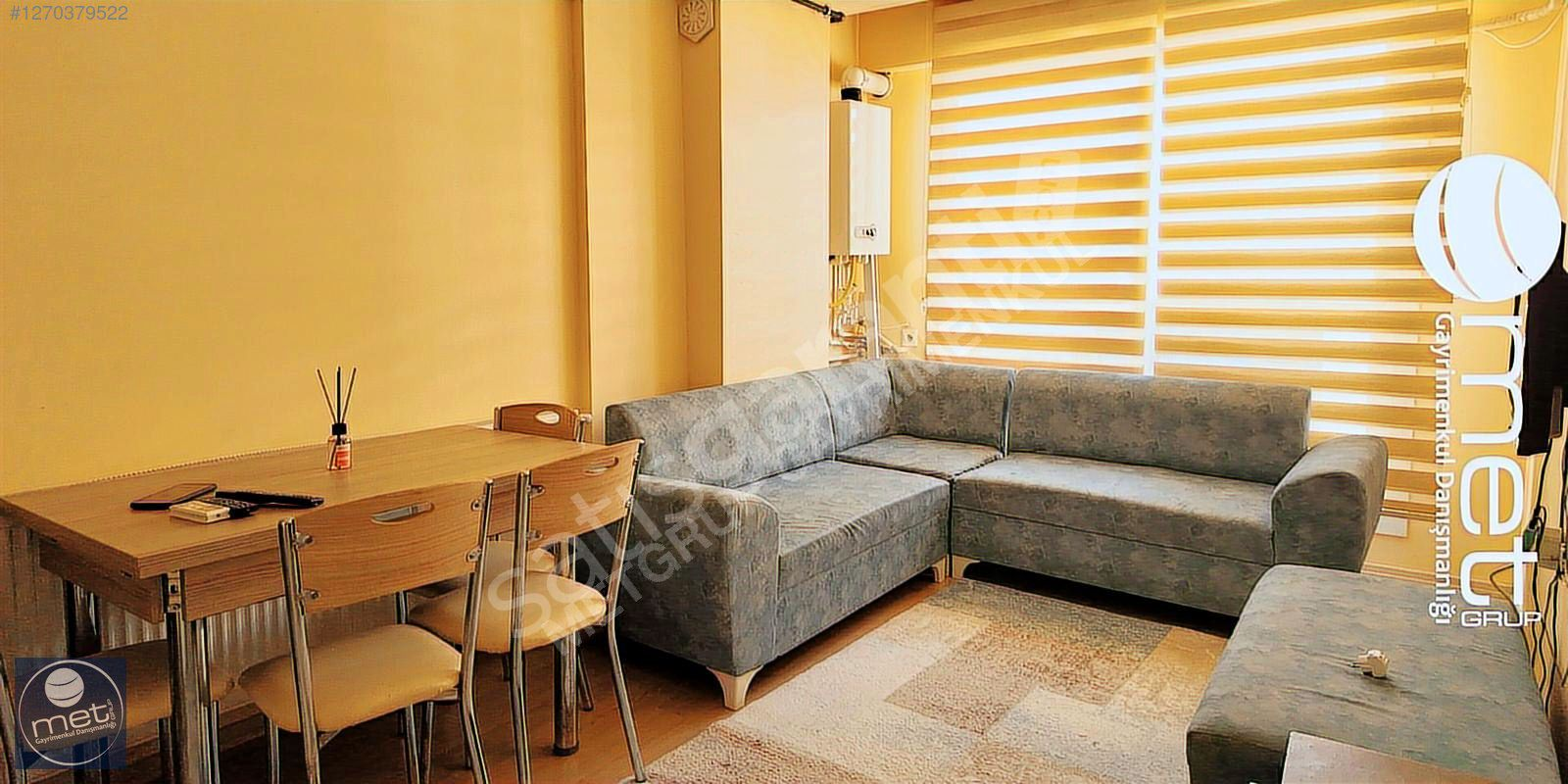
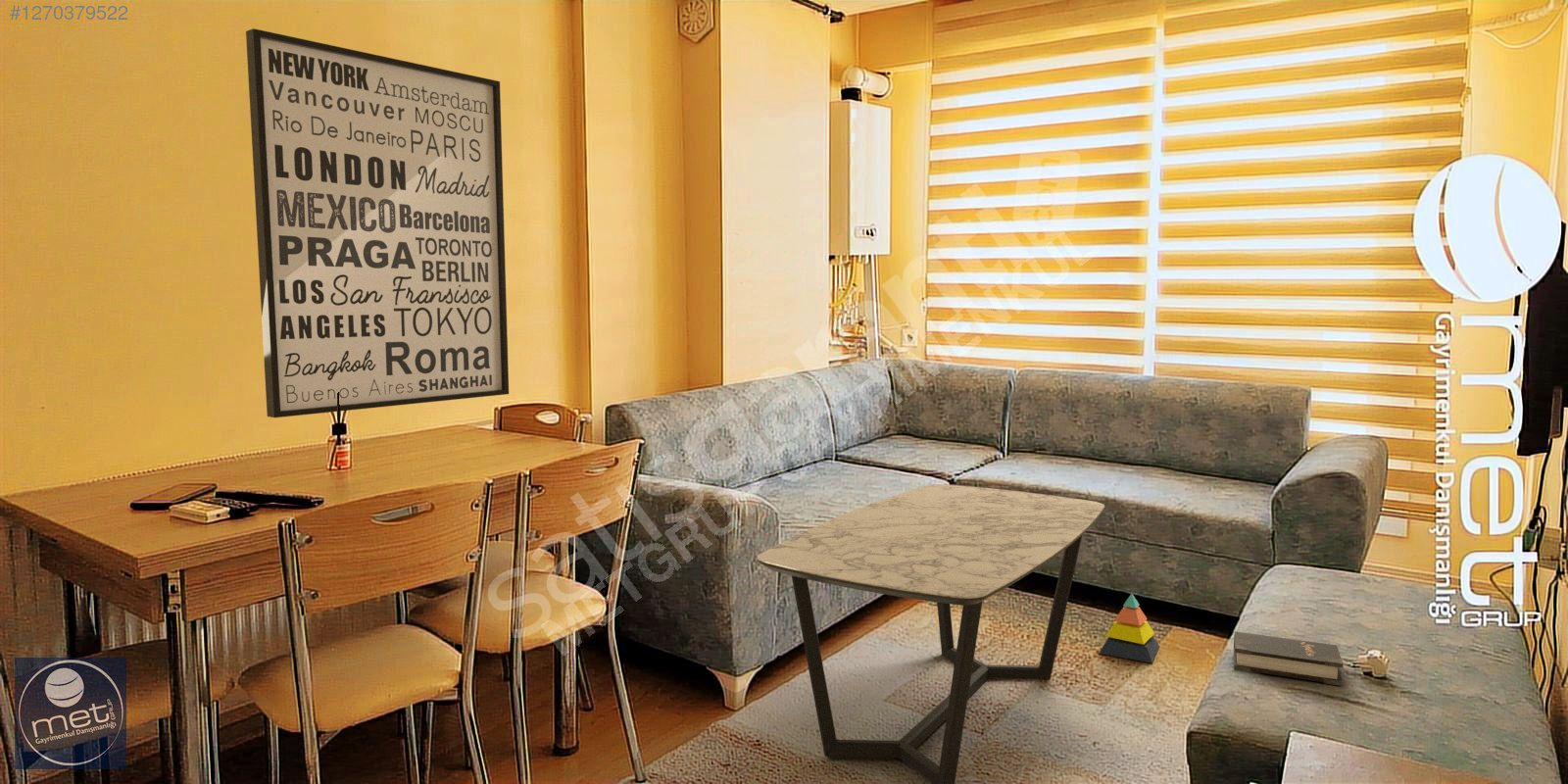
+ stacking toy (1130, 621)
+ coffee table (948, 621)
+ wall art (393, 234)
+ hardback book (1285, 656)
